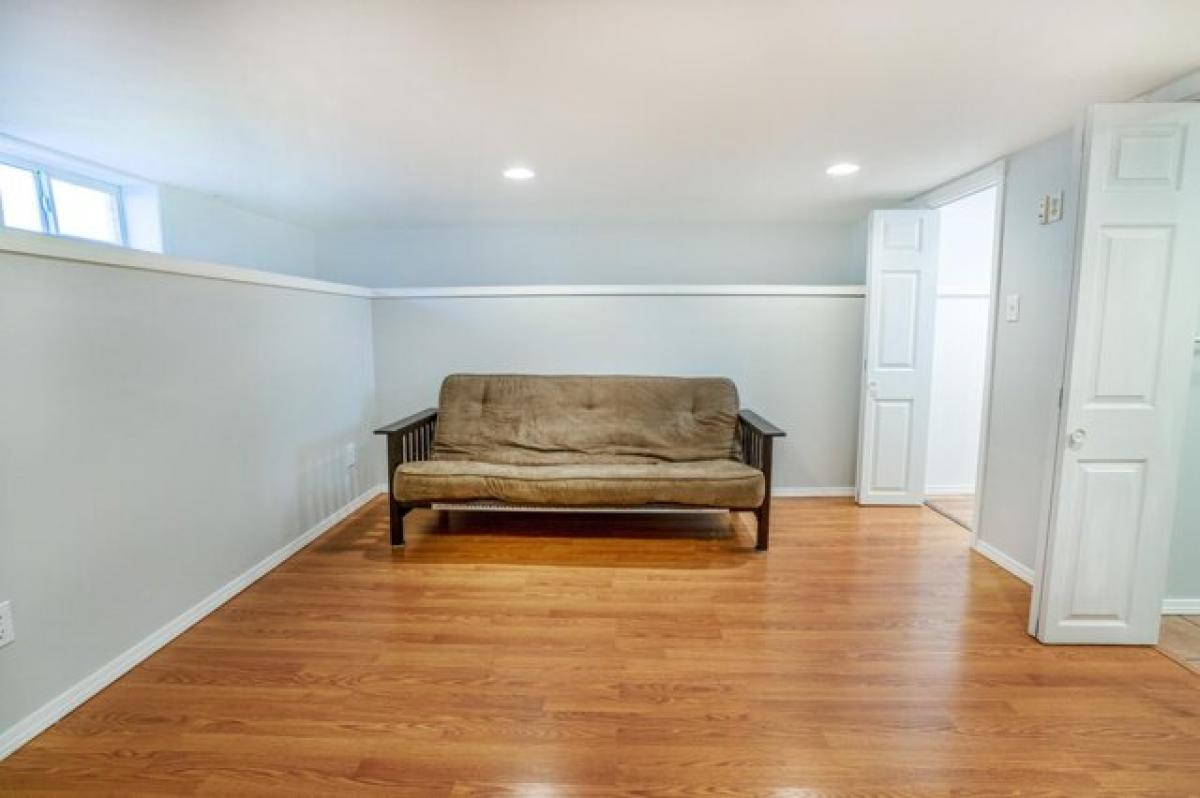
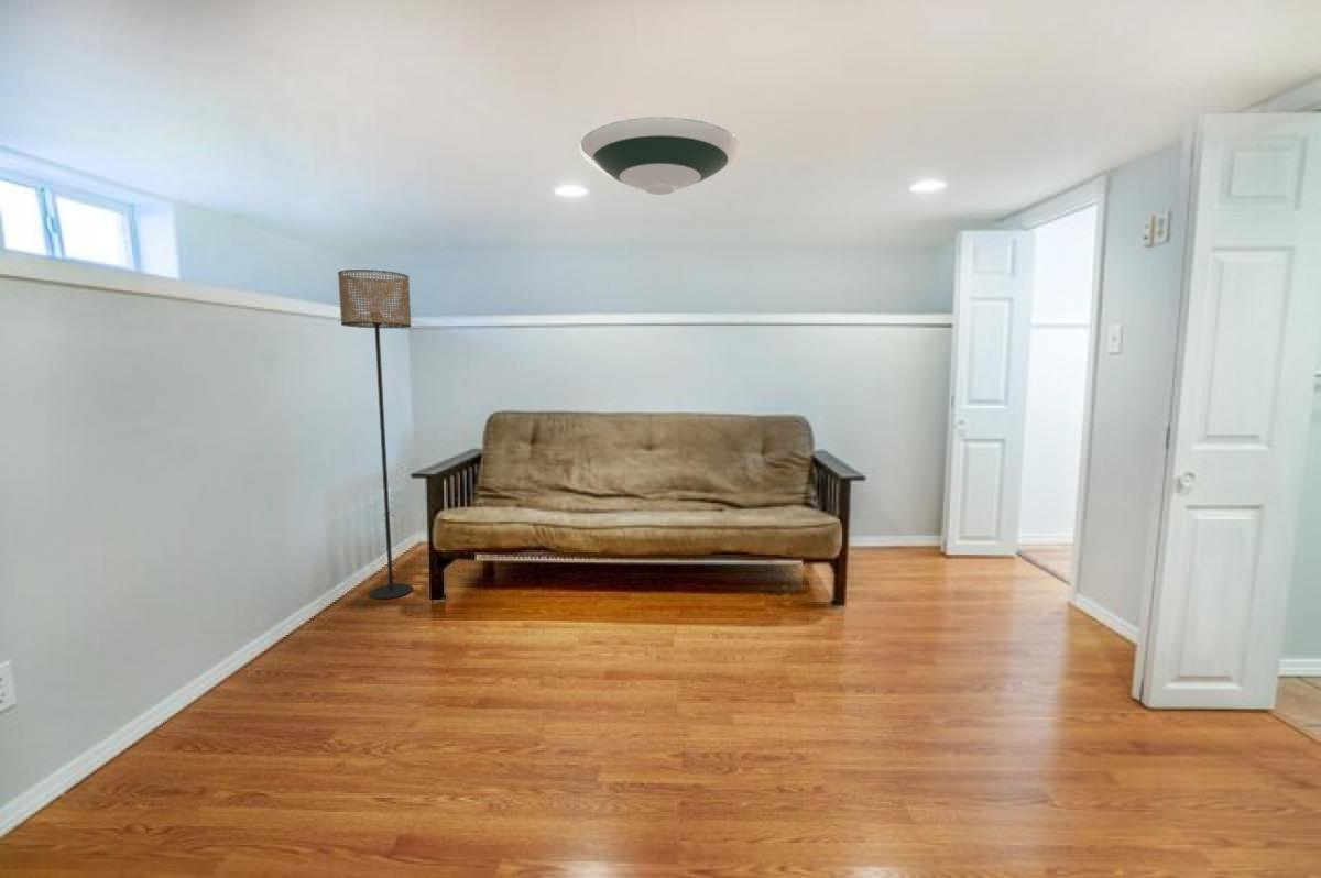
+ floor lamp (382, 438)
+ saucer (659, 171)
